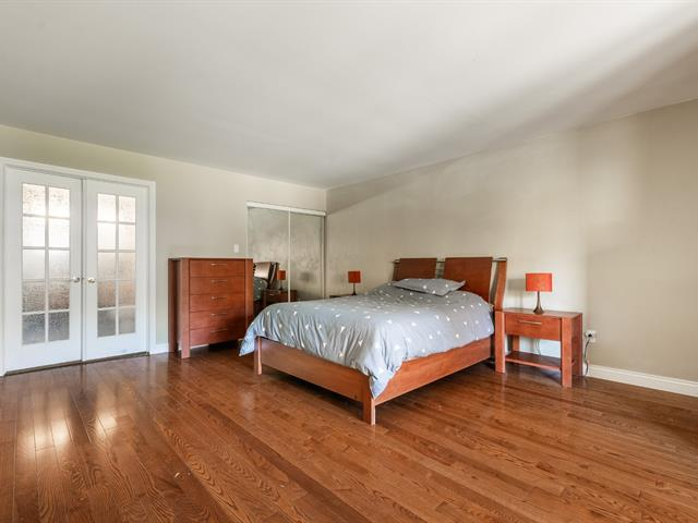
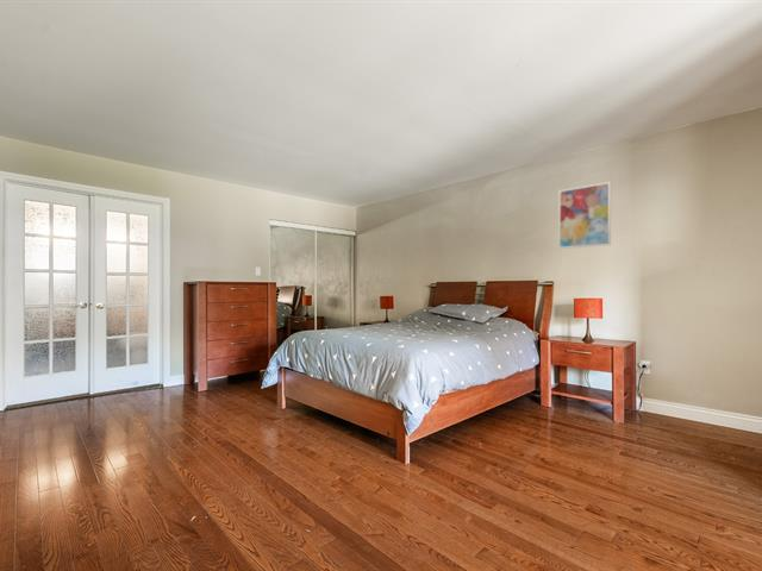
+ wall art (583, 217)
